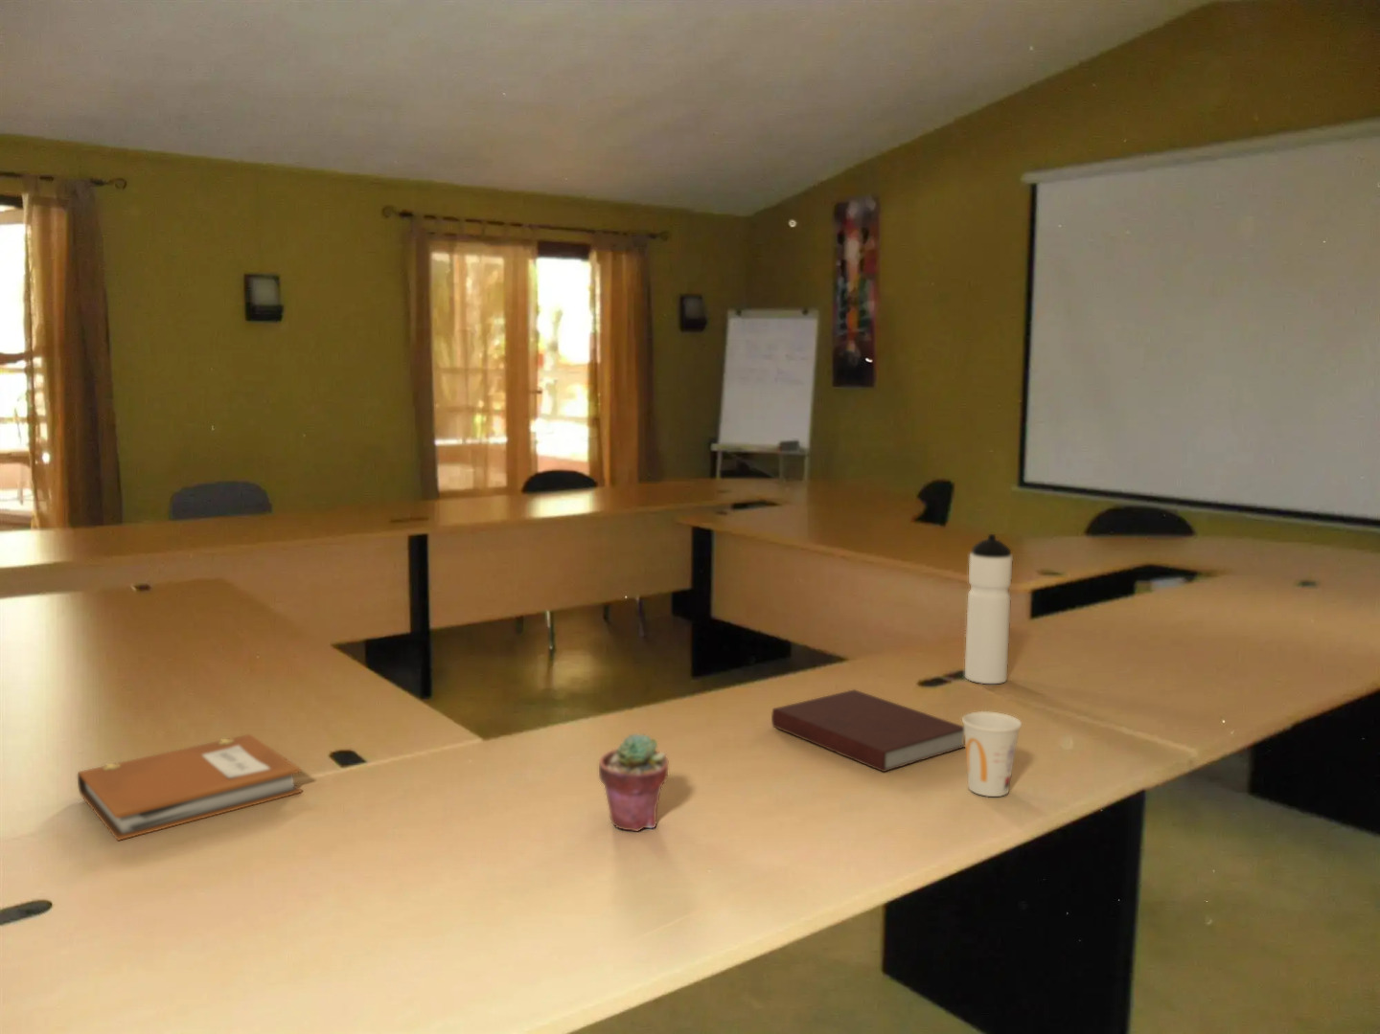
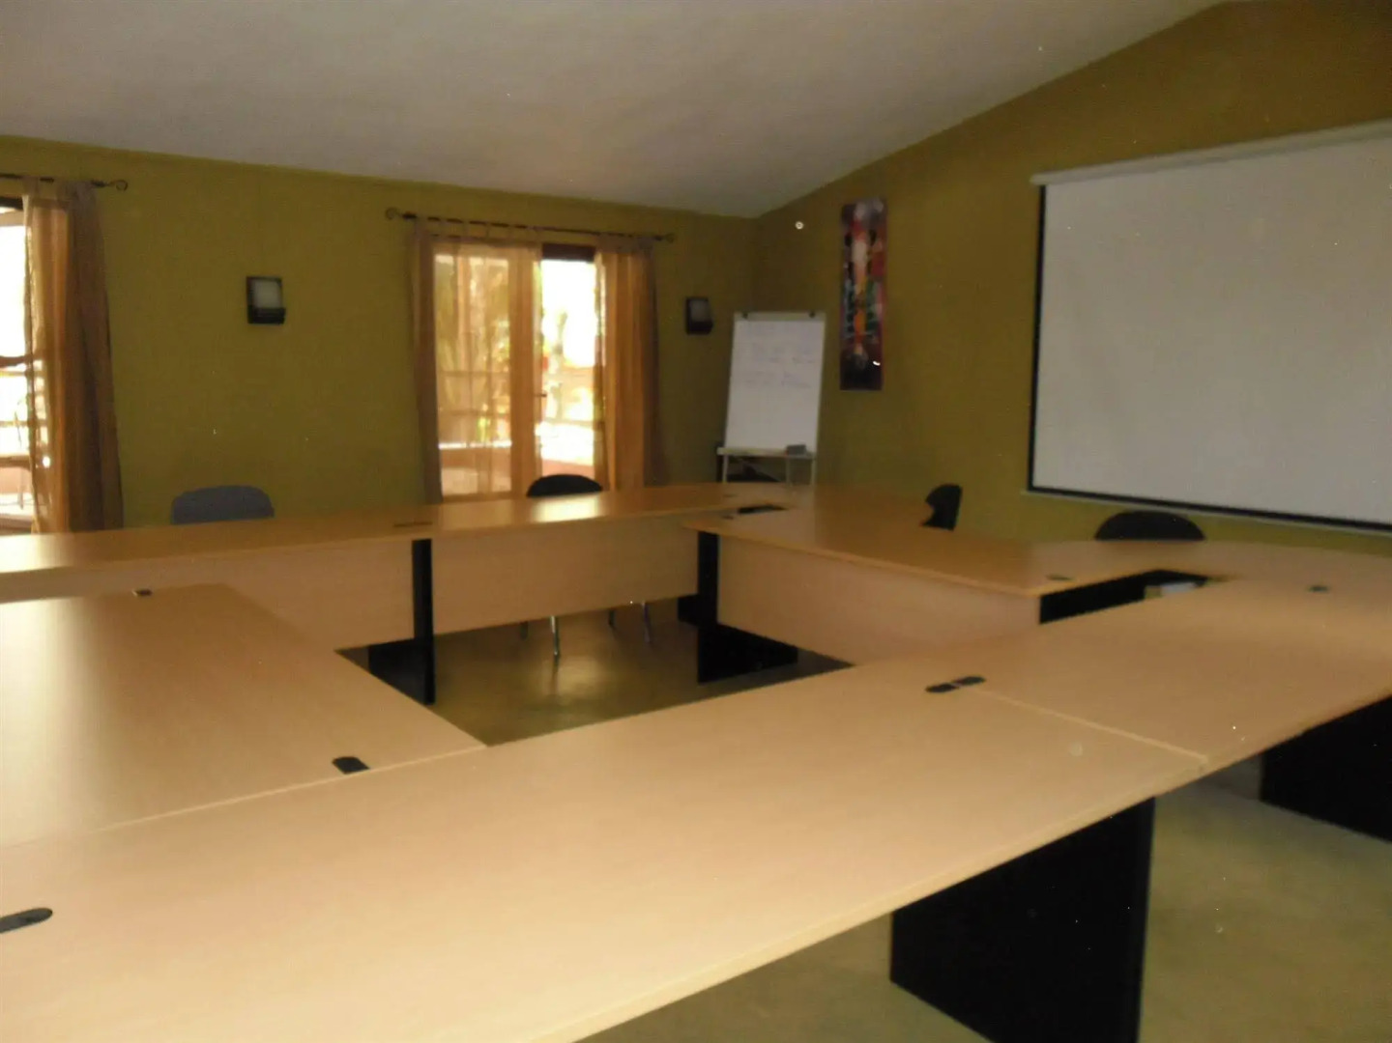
- water bottle (988, 607)
- notebook (193, 779)
- potted succulent (633, 778)
- cup (990, 755)
- notebook (866, 727)
